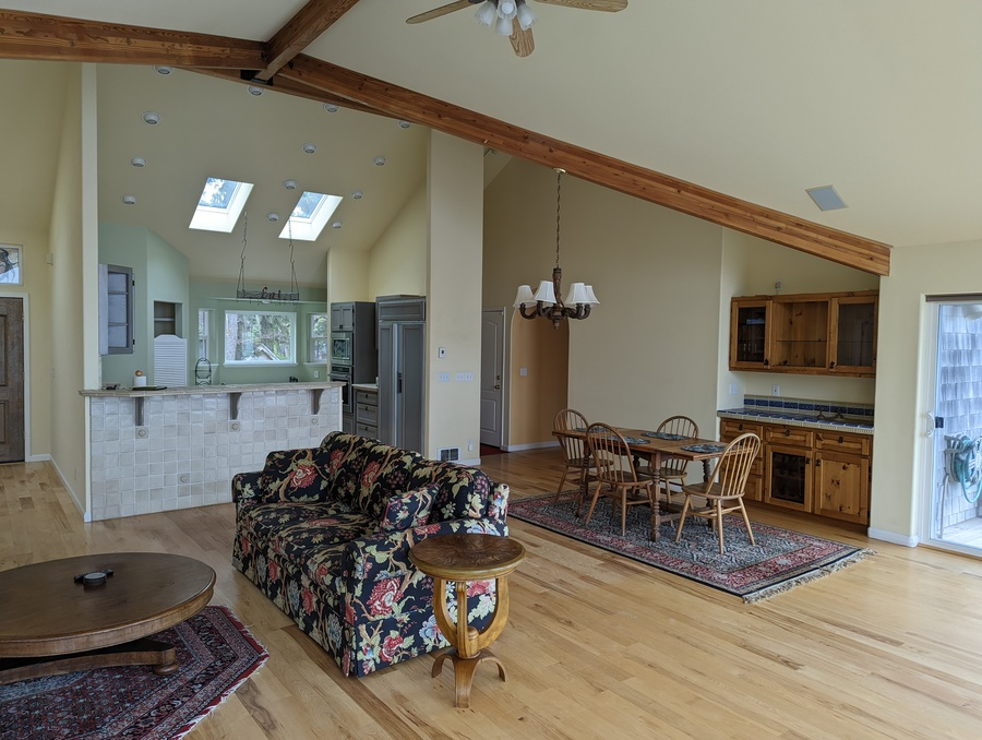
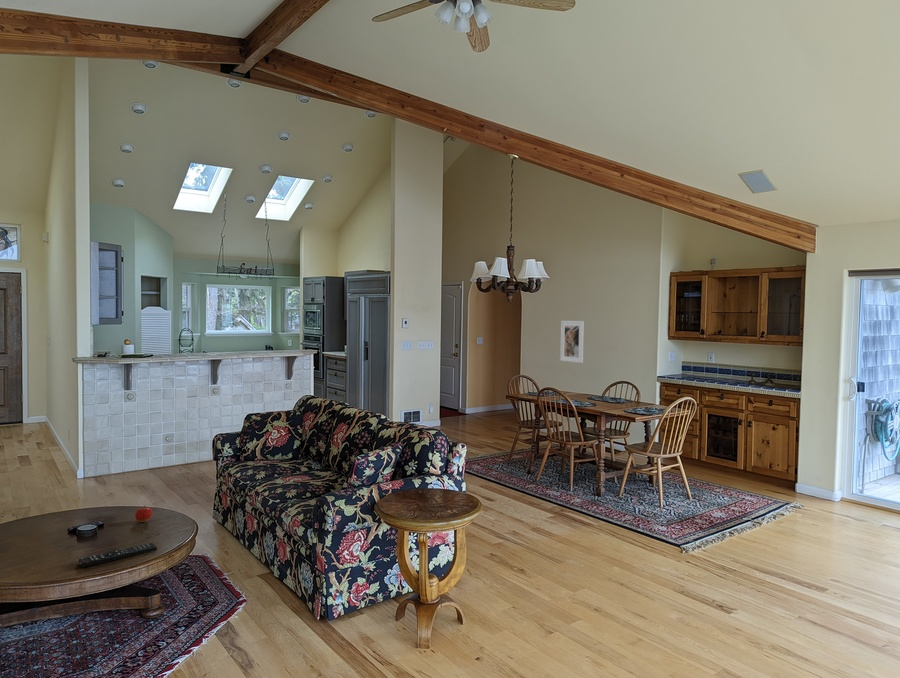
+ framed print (571, 341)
+ remote control (118, 554)
+ fruit (143, 514)
